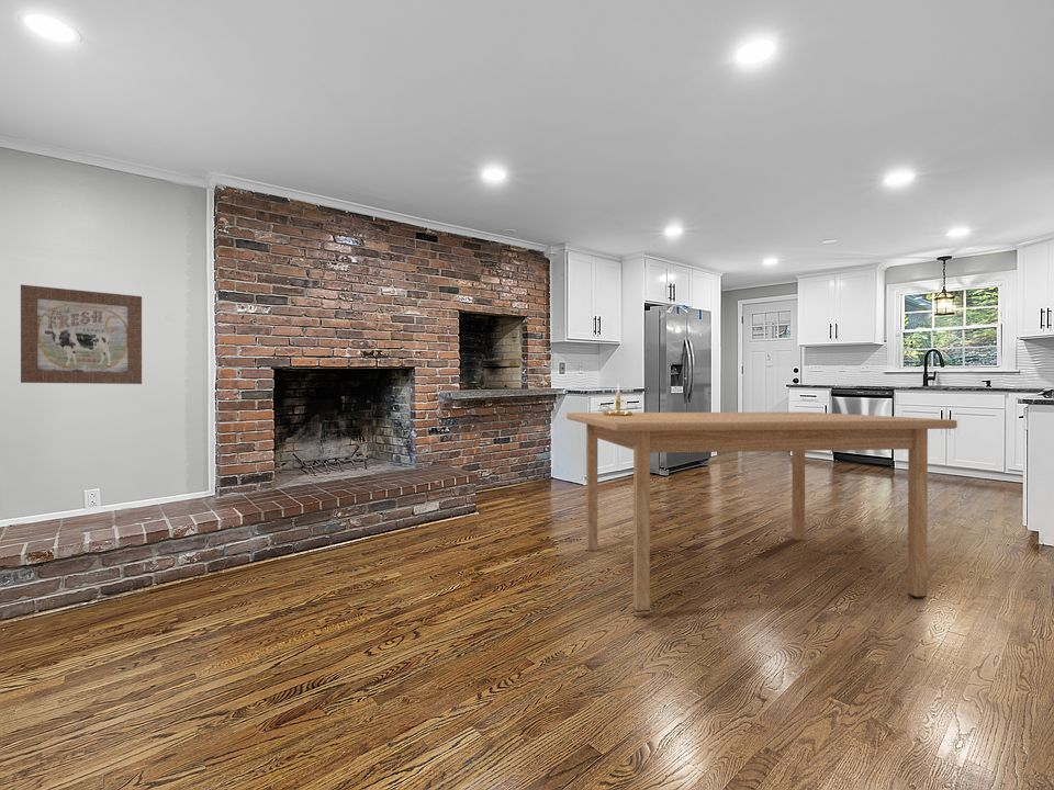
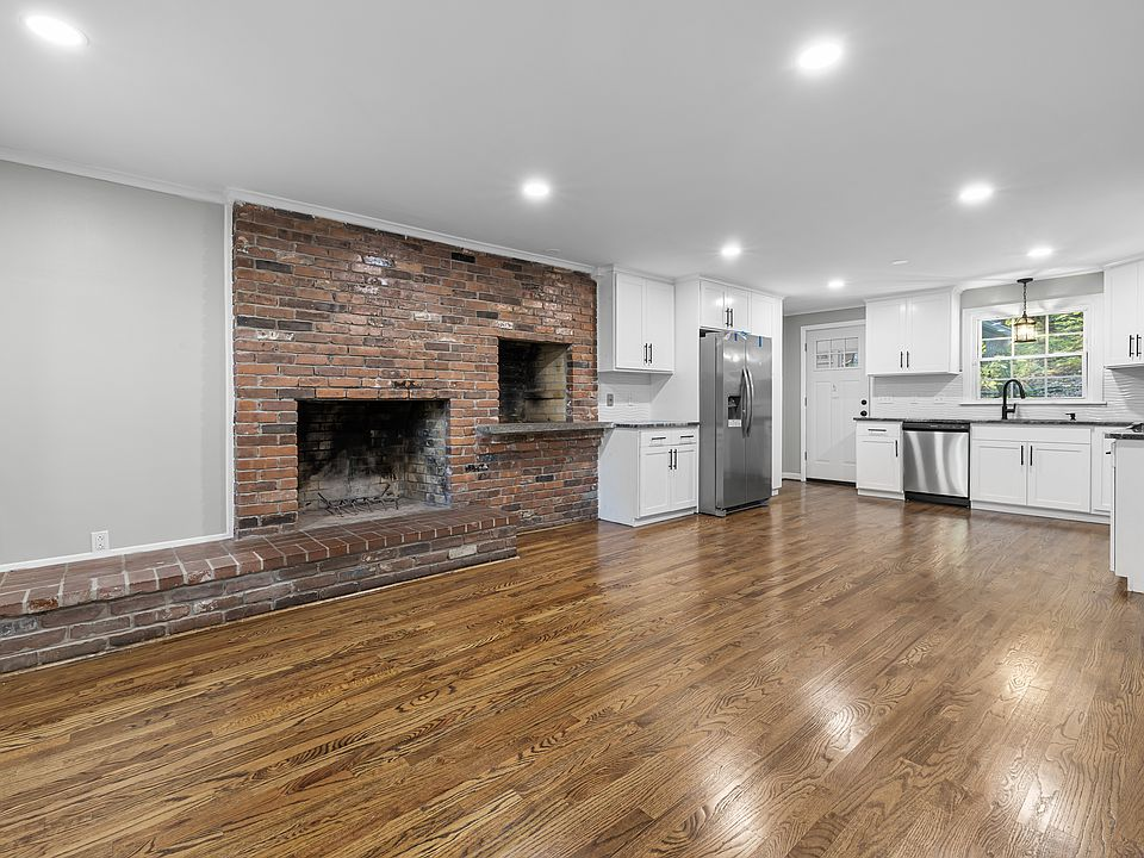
- wall art (85, 337)
- candle holder (616, 398)
- table (732, 451)
